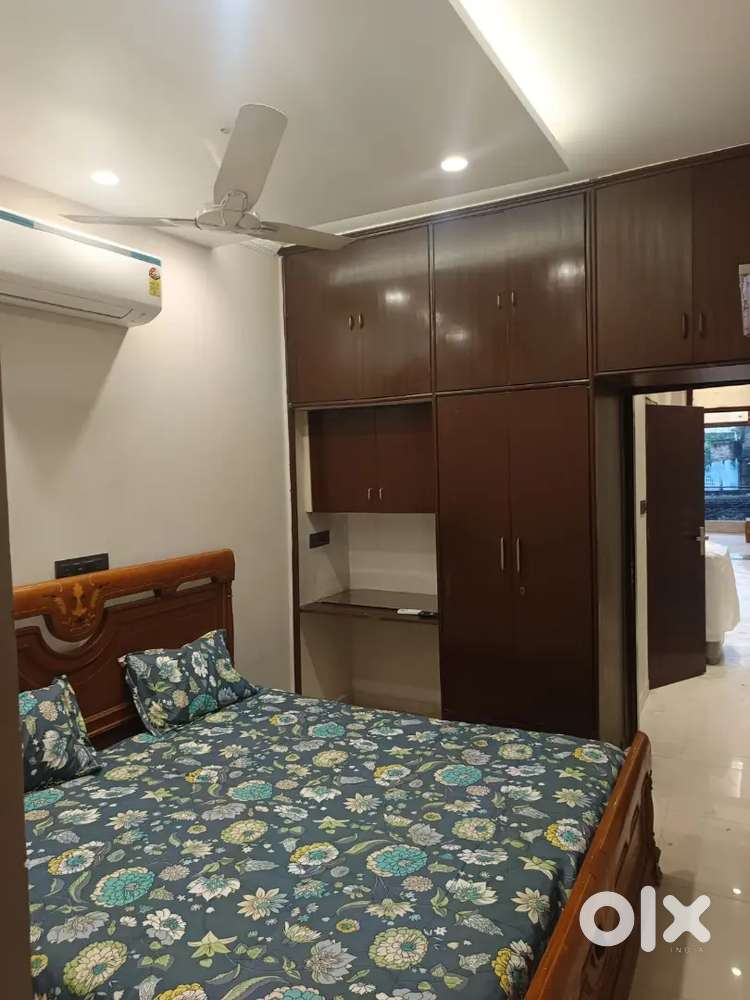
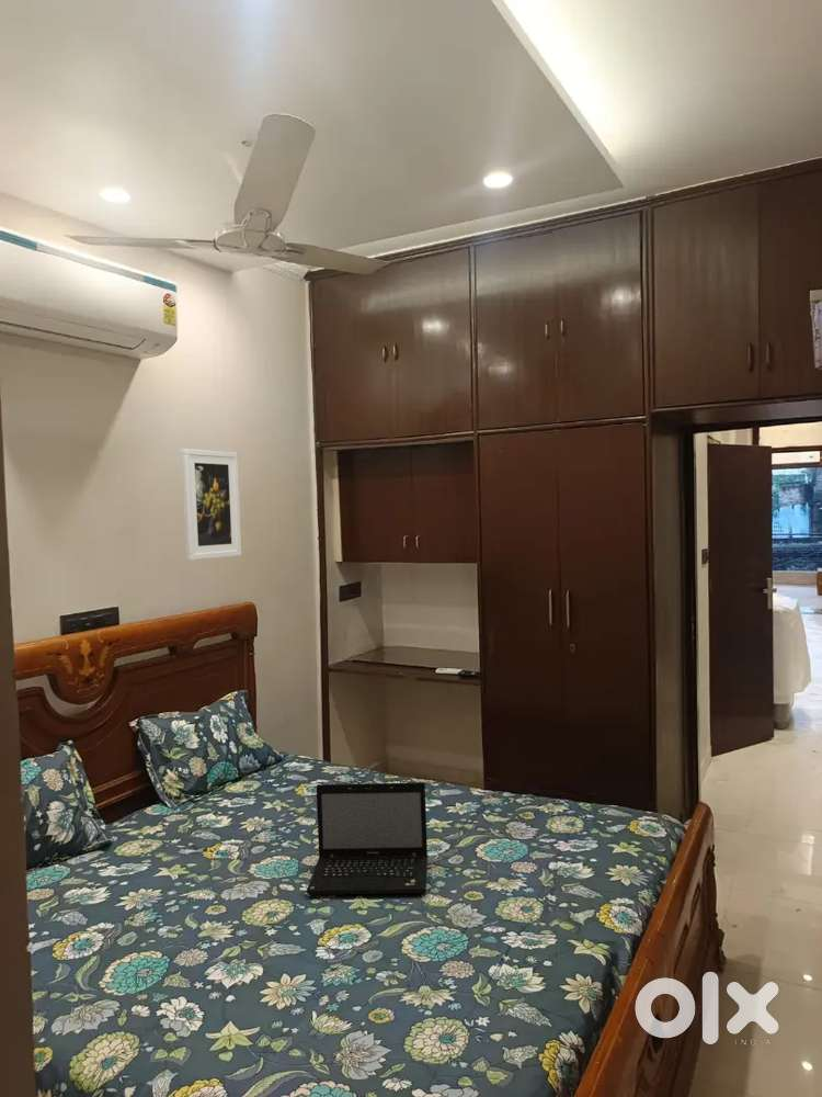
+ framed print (213, 504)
+ laptop (368, 837)
